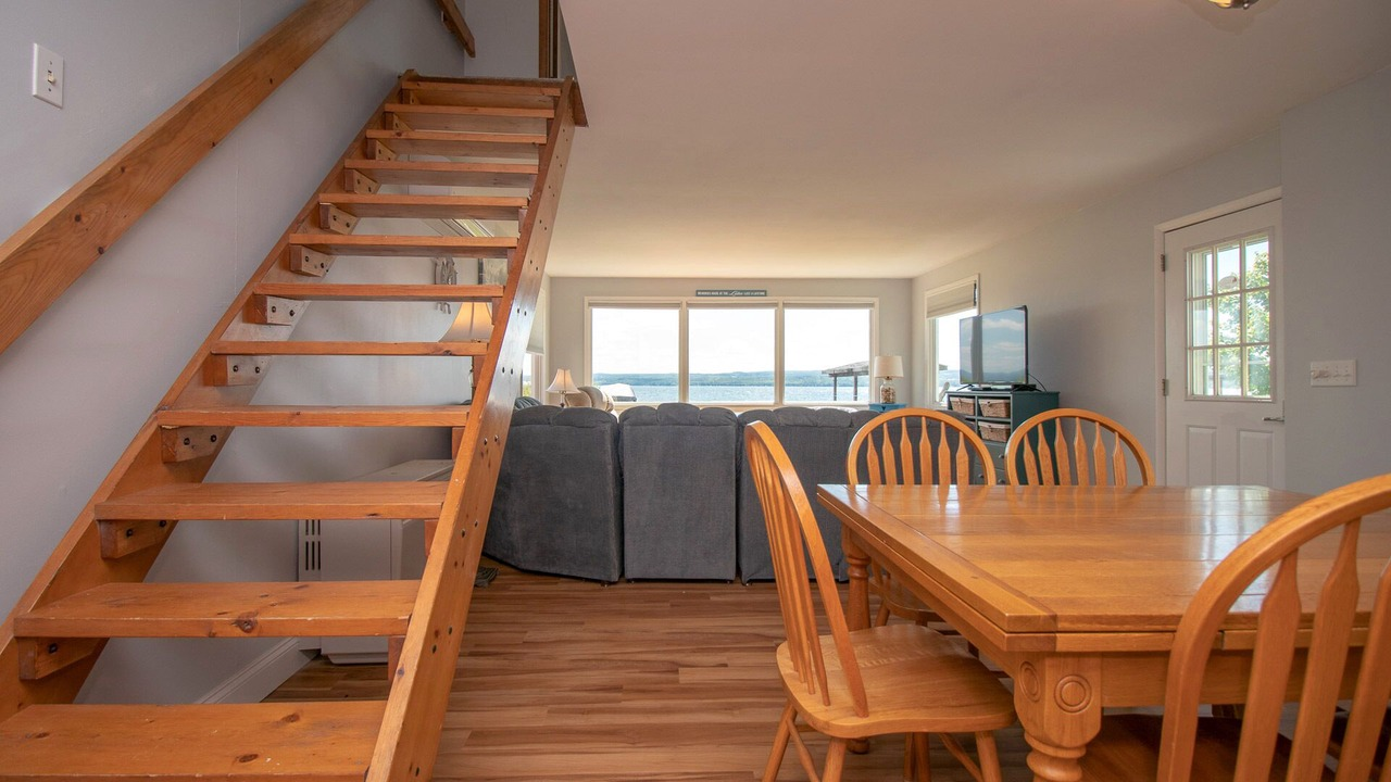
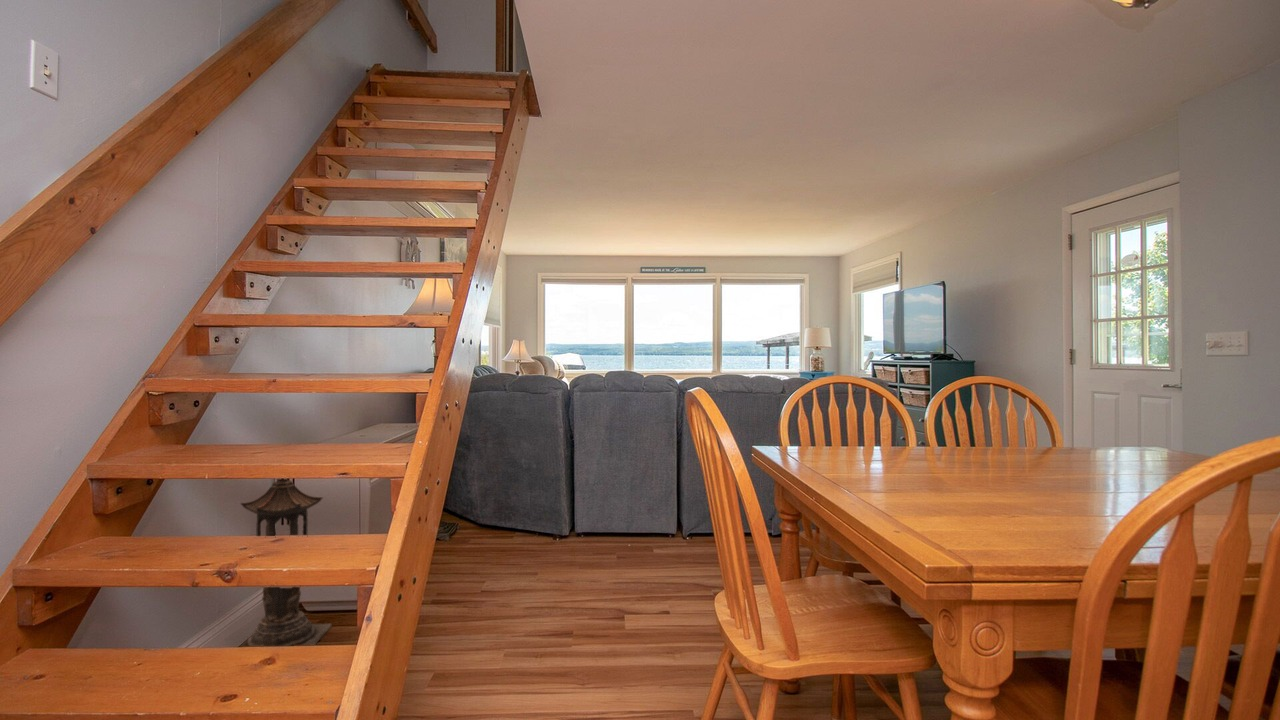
+ lantern (274, 535)
